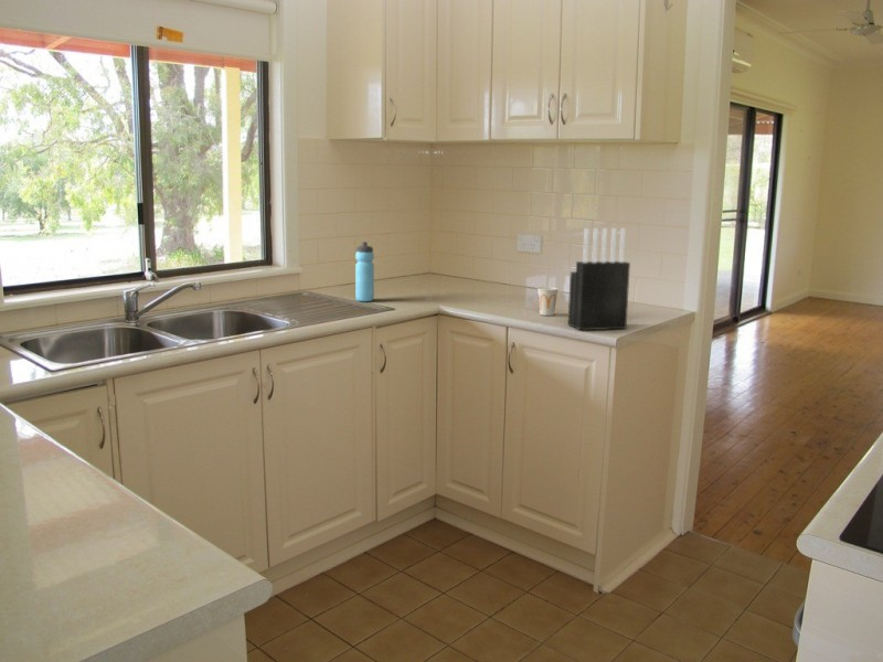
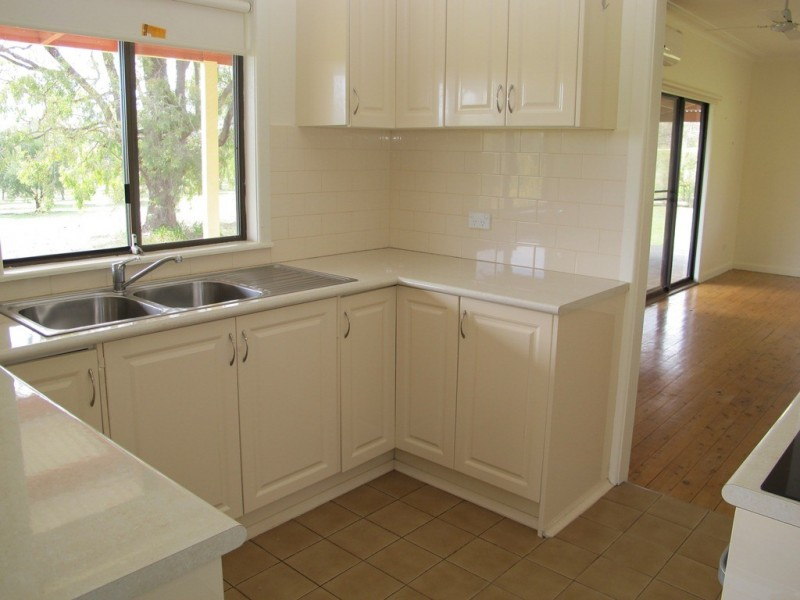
- cup (546, 301)
- knife block (597, 277)
- water bottle (364, 270)
